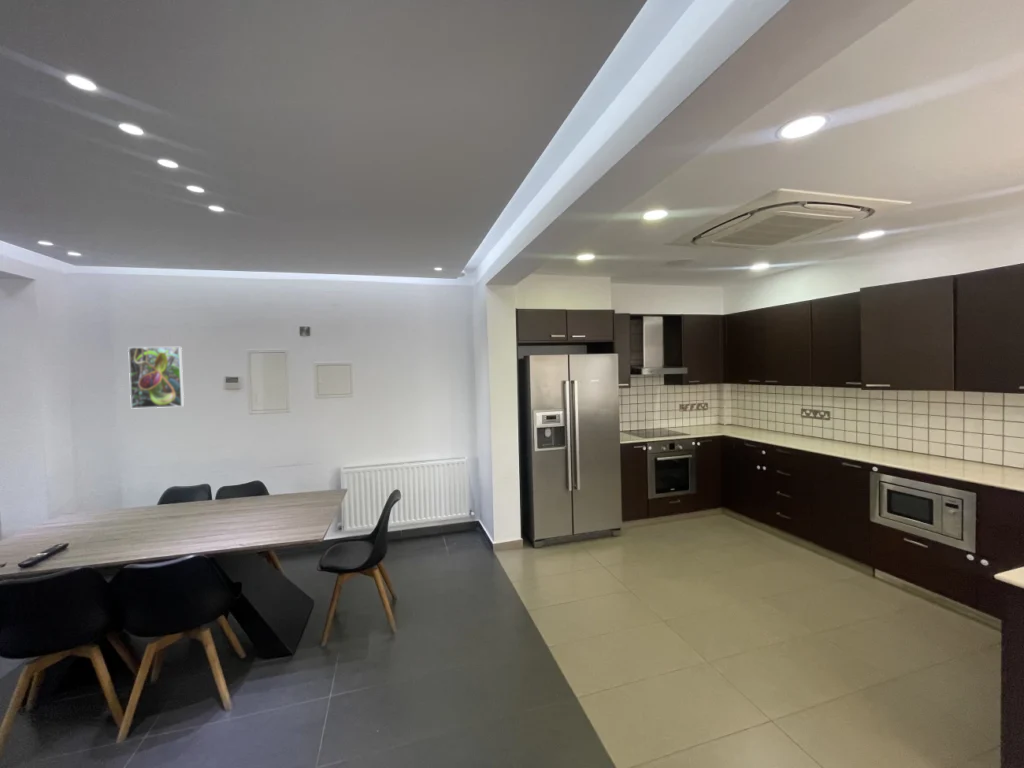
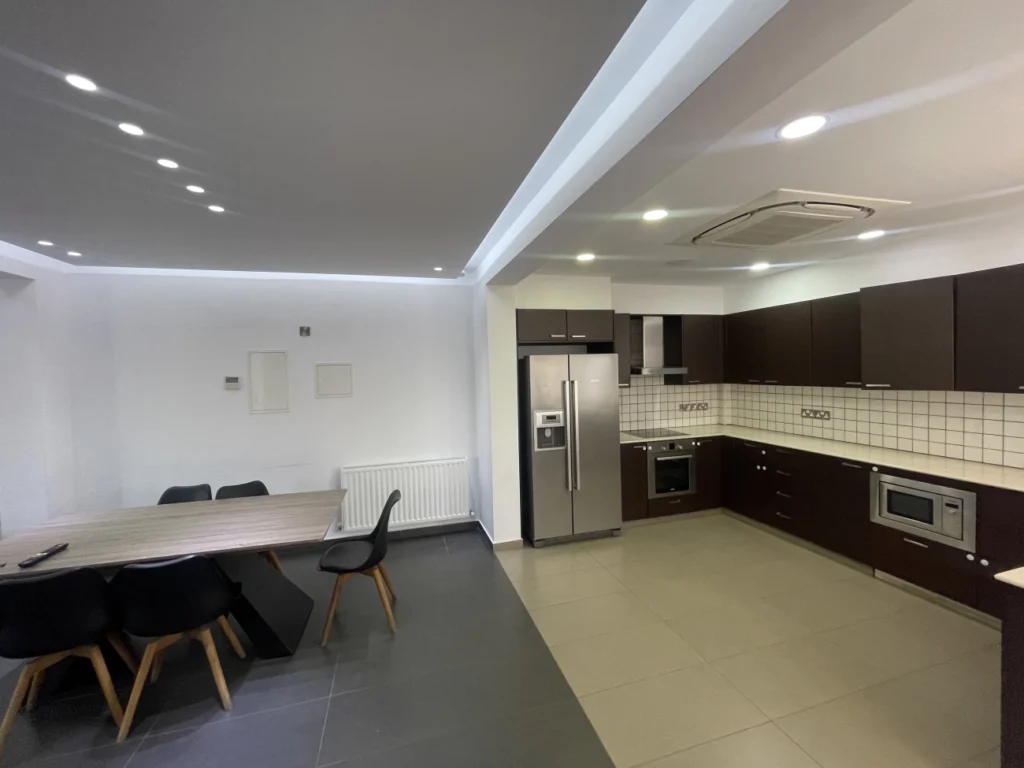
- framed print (156, 377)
